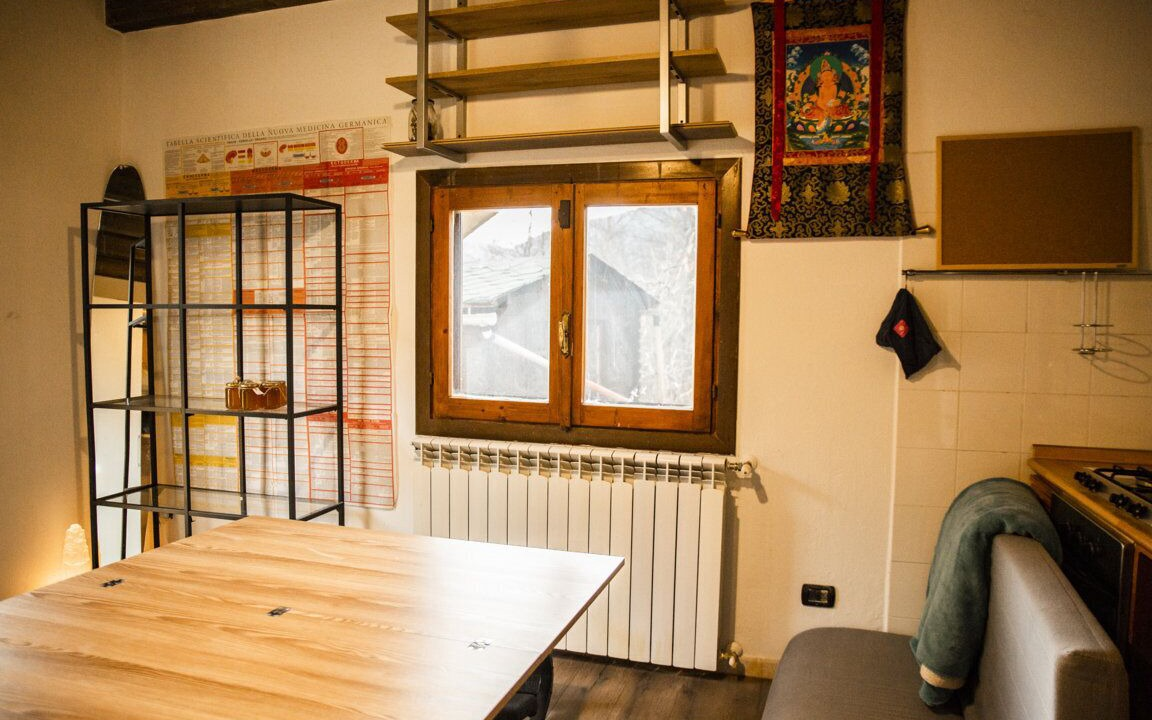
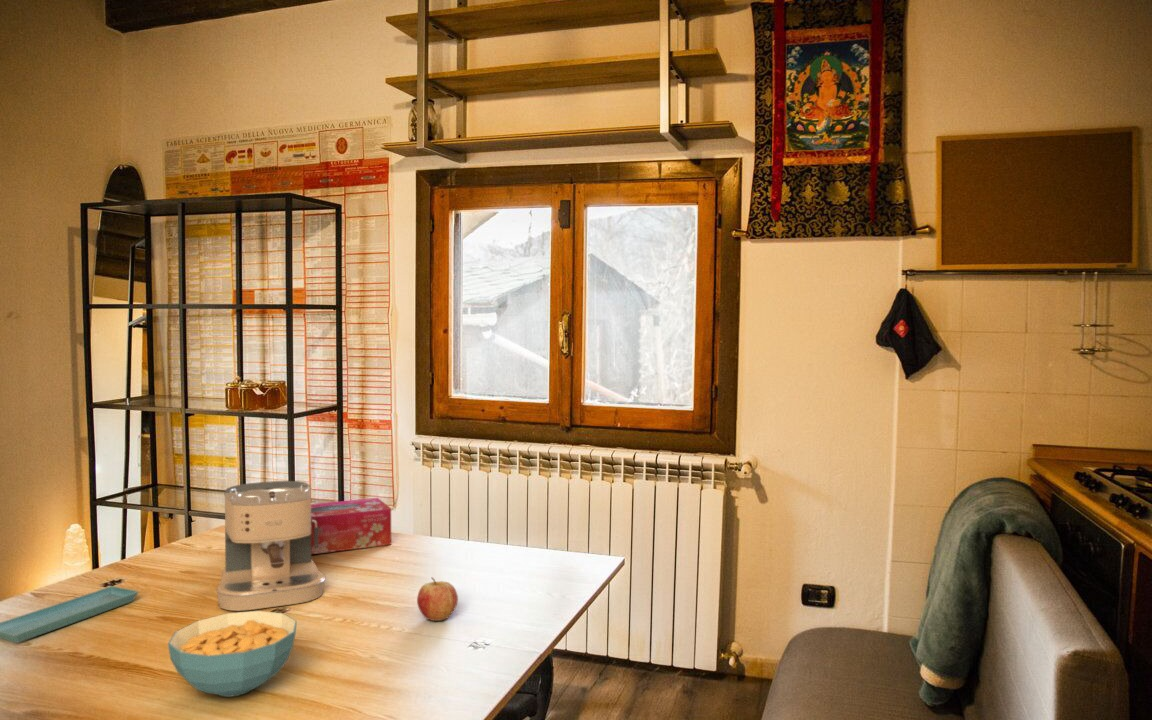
+ cereal bowl (235, 660)
+ saucer (67, 613)
+ fruit (437, 599)
+ coffee maker (271, 540)
+ tissue box (331, 526)
